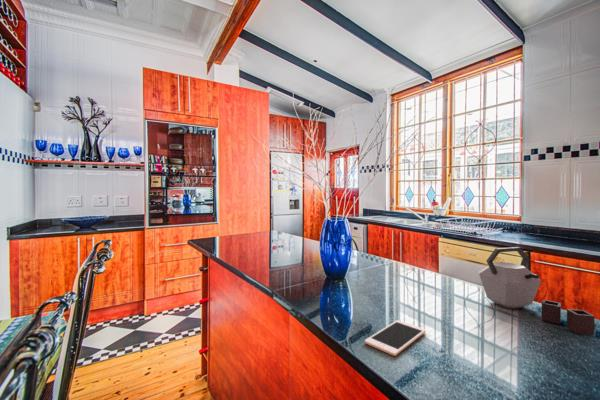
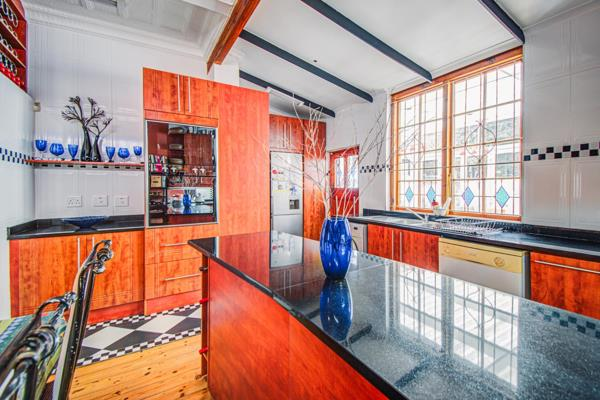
- kettle (532, 282)
- cell phone (396, 335)
